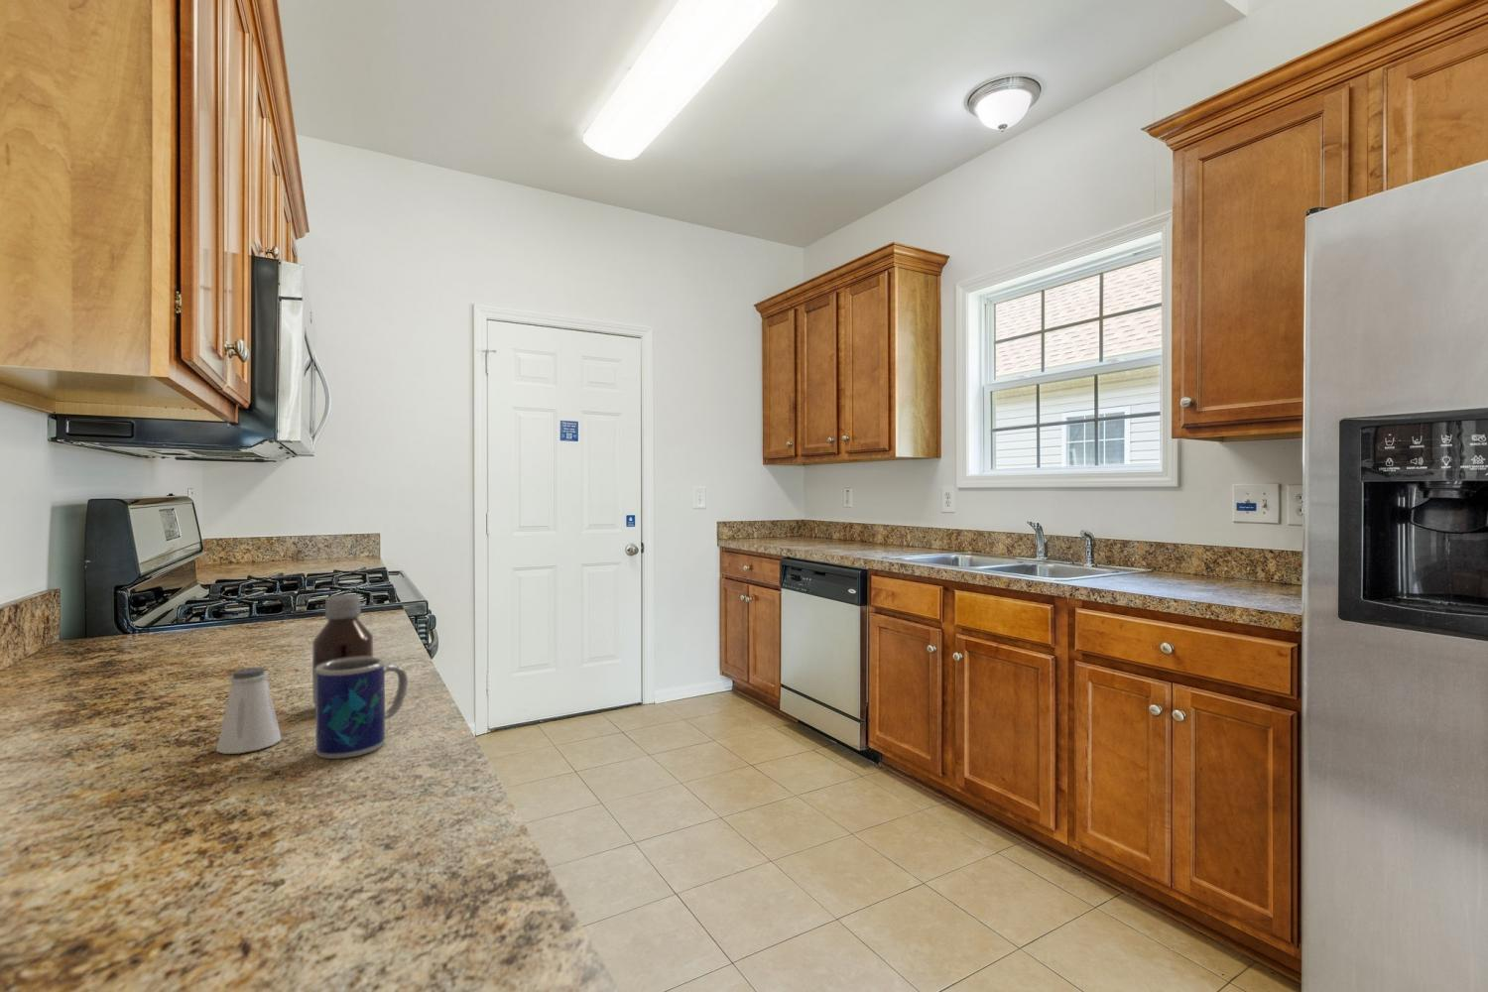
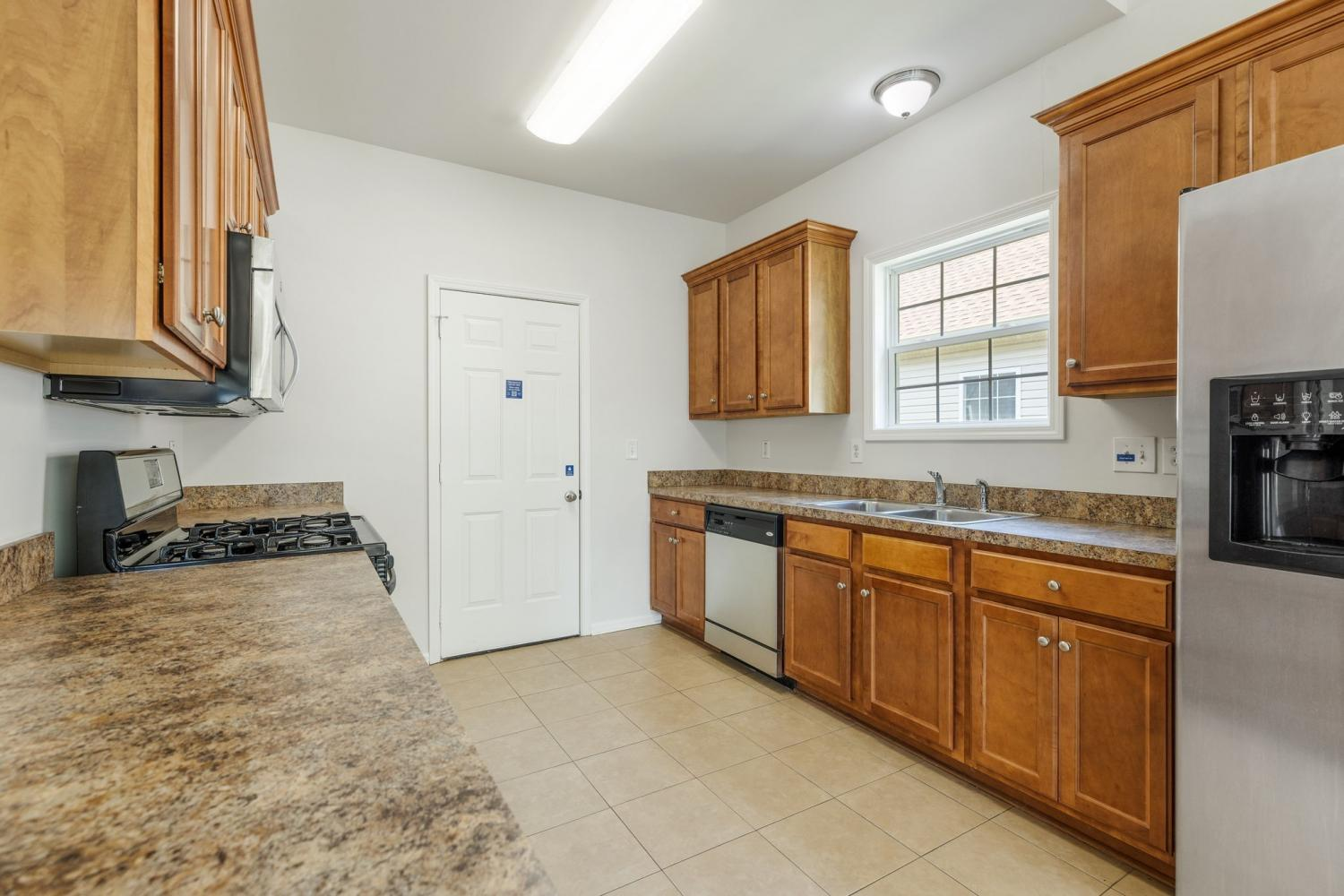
- saltshaker (249, 706)
- mug (365, 701)
- bottle (343, 651)
